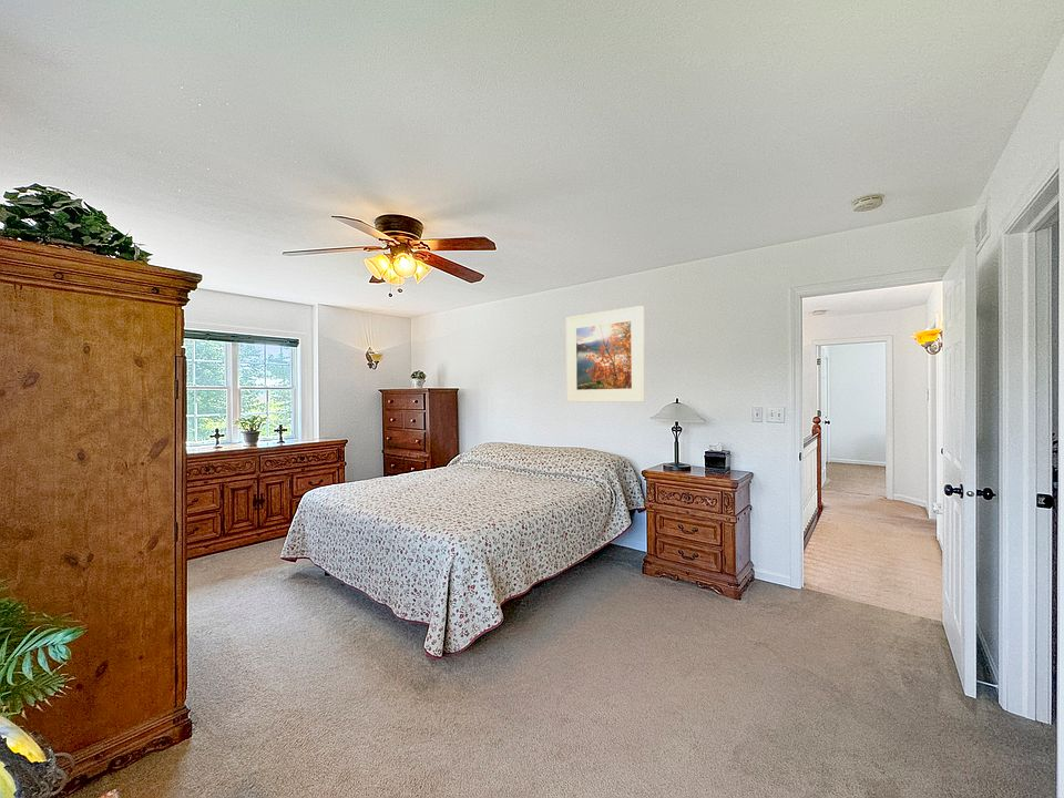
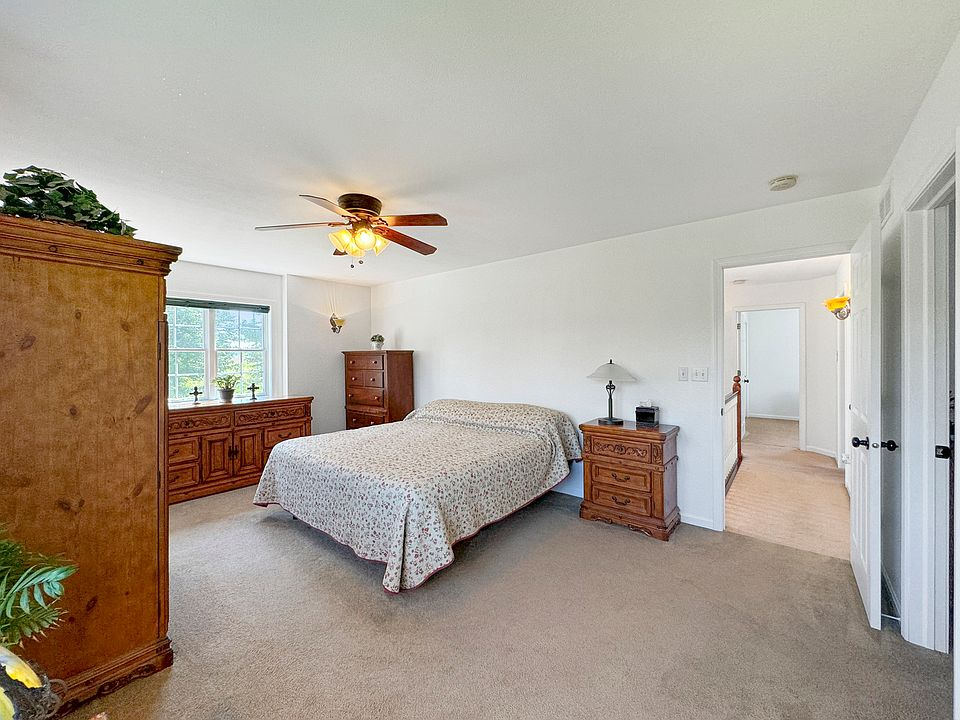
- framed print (603, 357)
